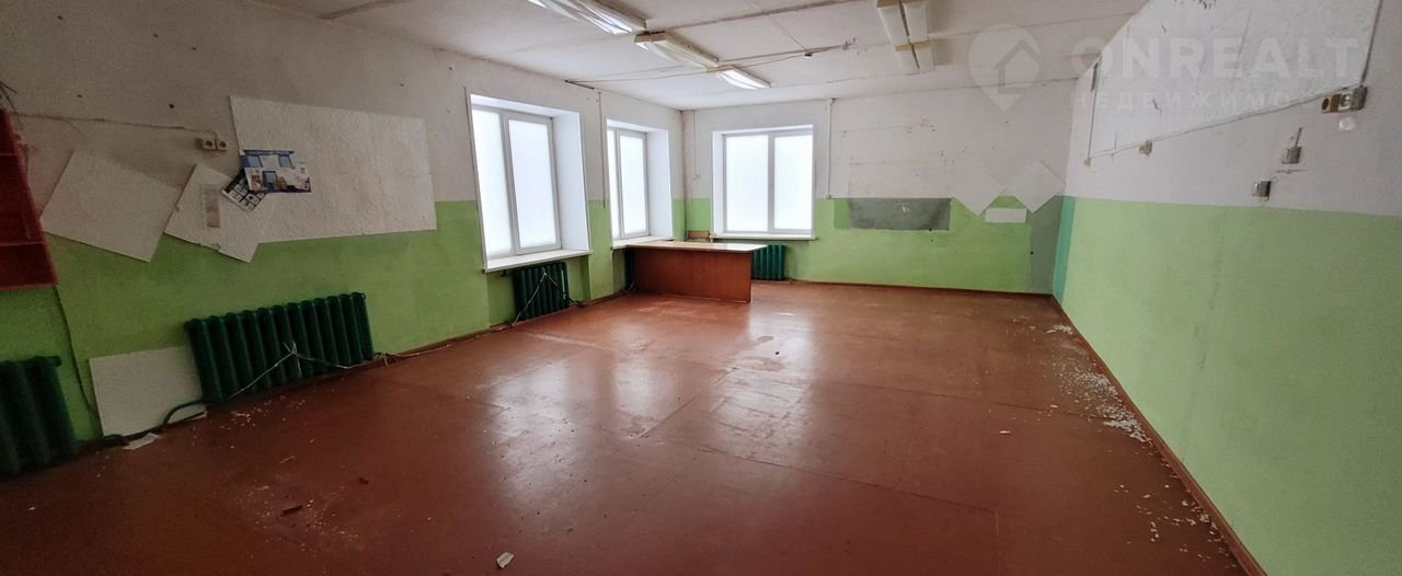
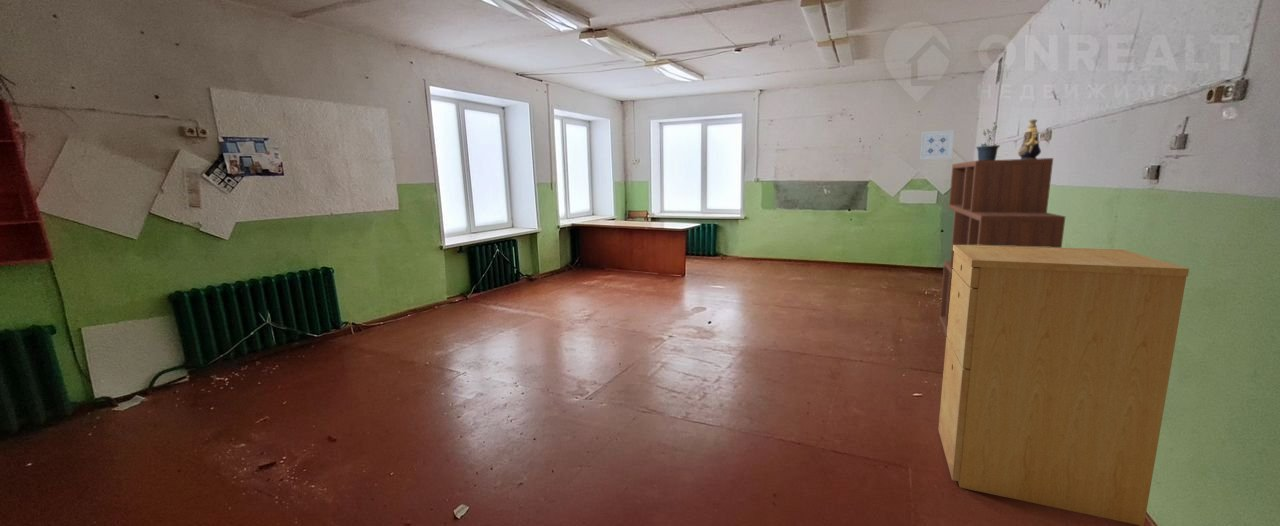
+ potted plant (987, 141)
+ wall art (936, 145)
+ bookcase (990, 245)
+ filing cabinet (1036, 367)
+ decorative vase (1030, 139)
